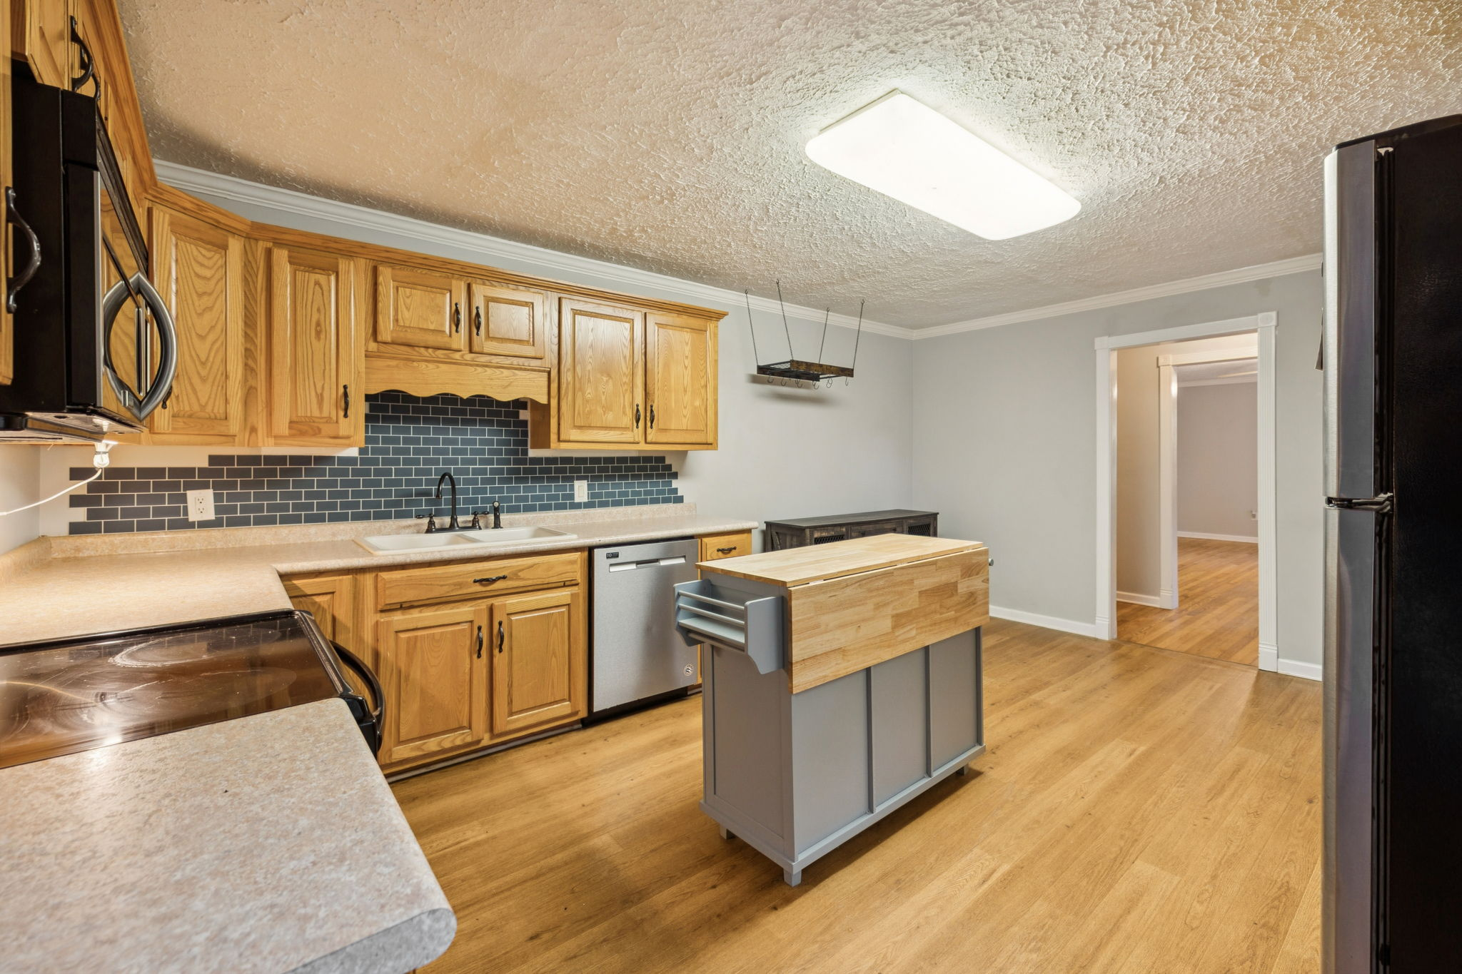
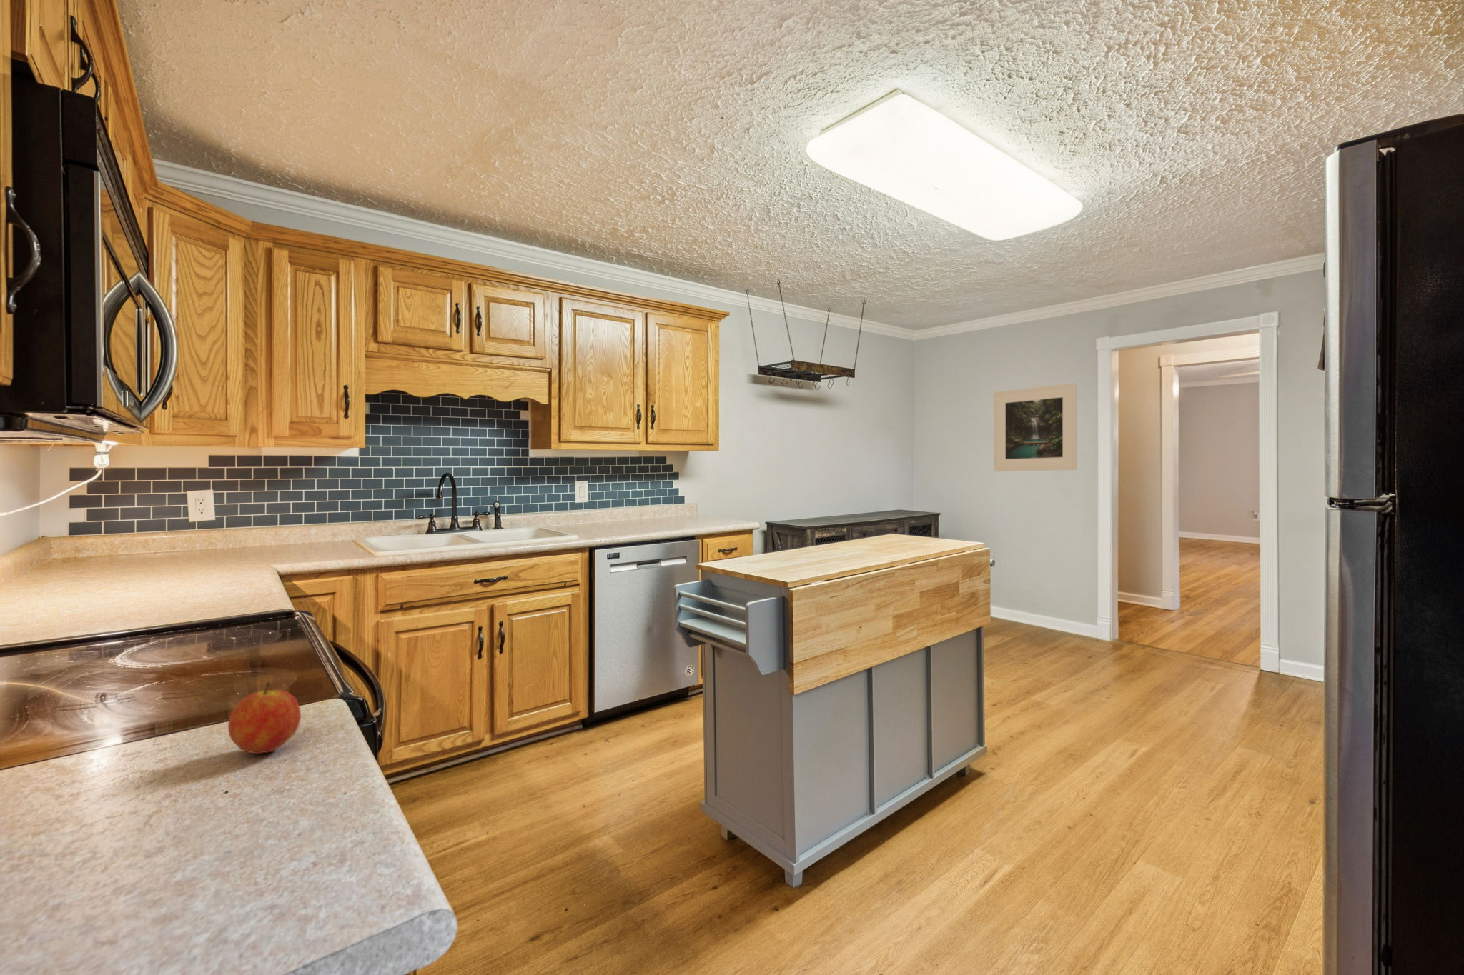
+ fruit (266, 716)
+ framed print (1033, 429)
